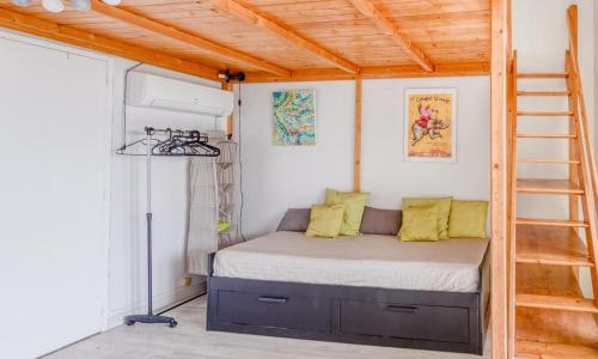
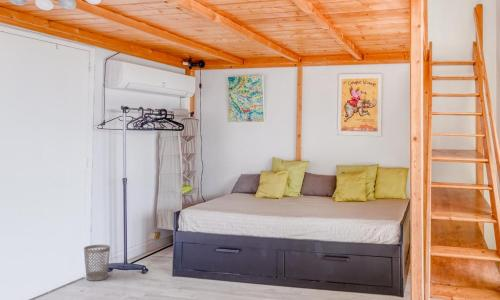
+ wastebasket (97, 262)
